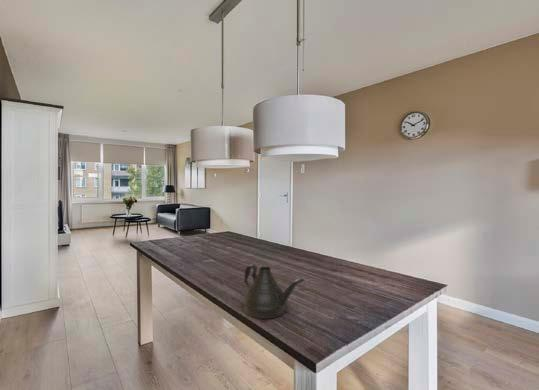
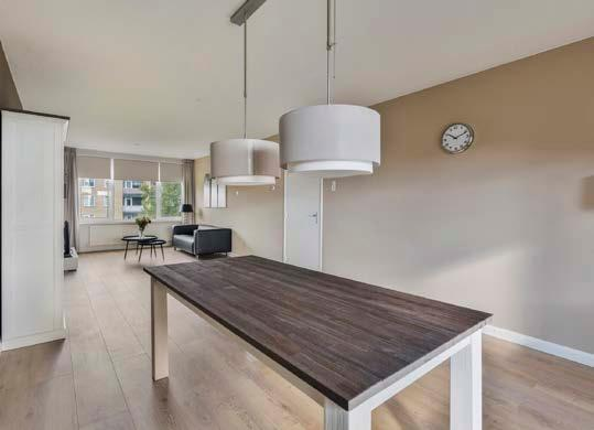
- teapot (271, 291)
